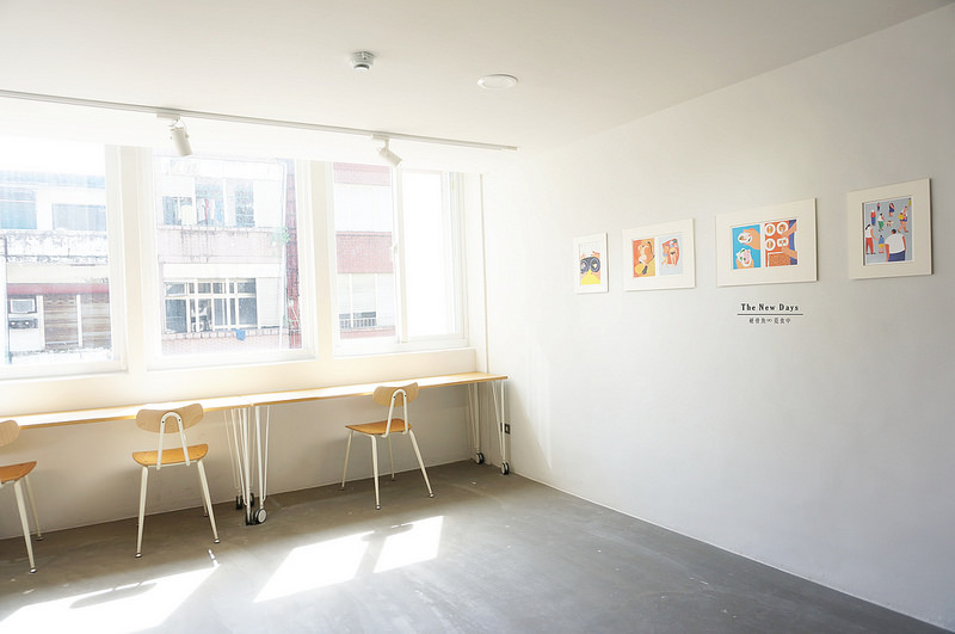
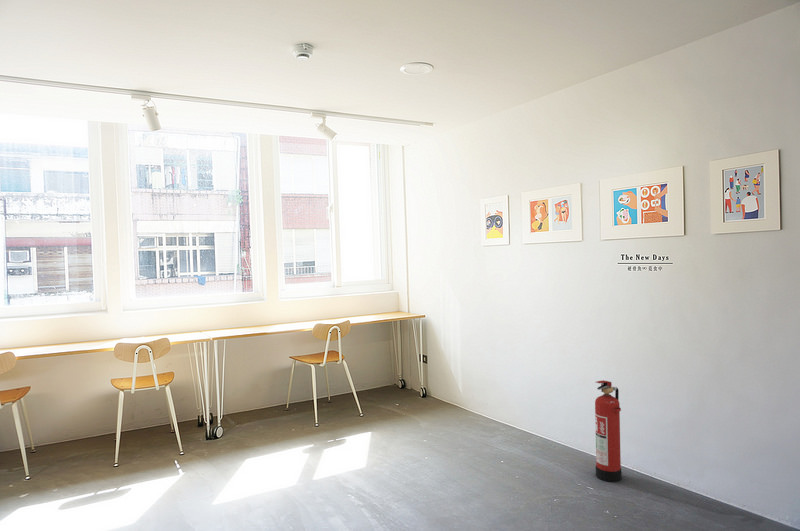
+ fire extinguisher (608, 428)
